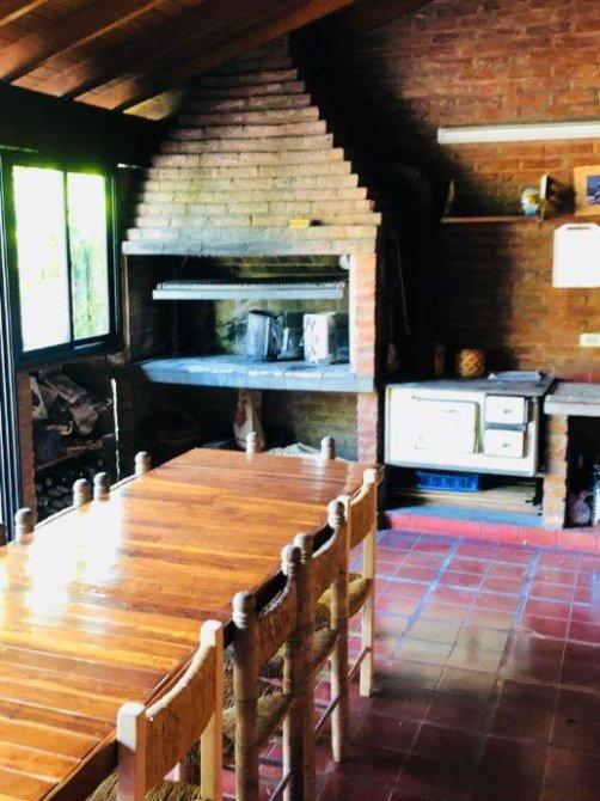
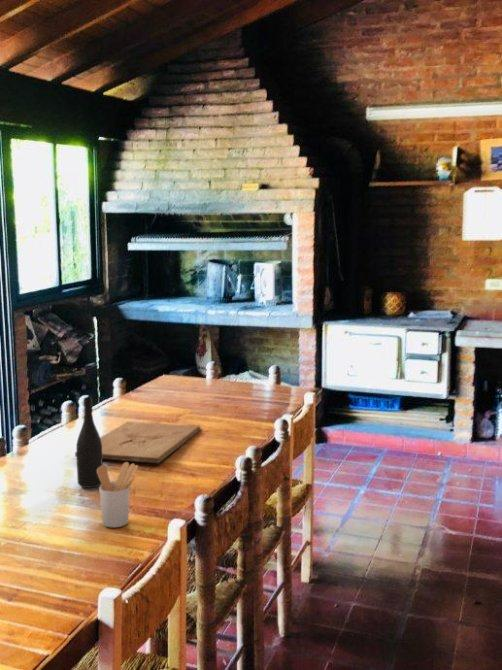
+ utensil holder (119, 493)
+ cutting board (141, 440)
+ wine bottle (89, 442)
